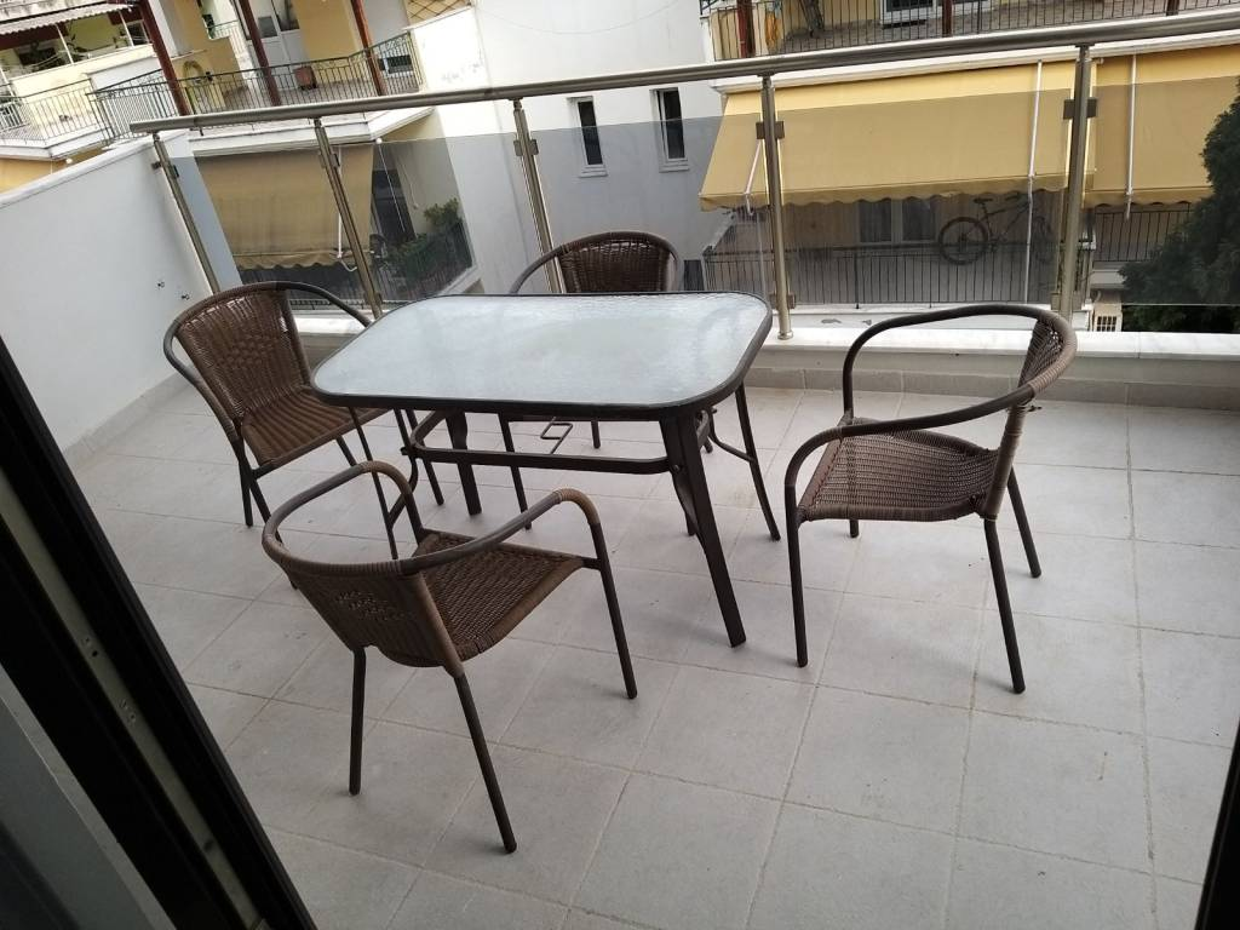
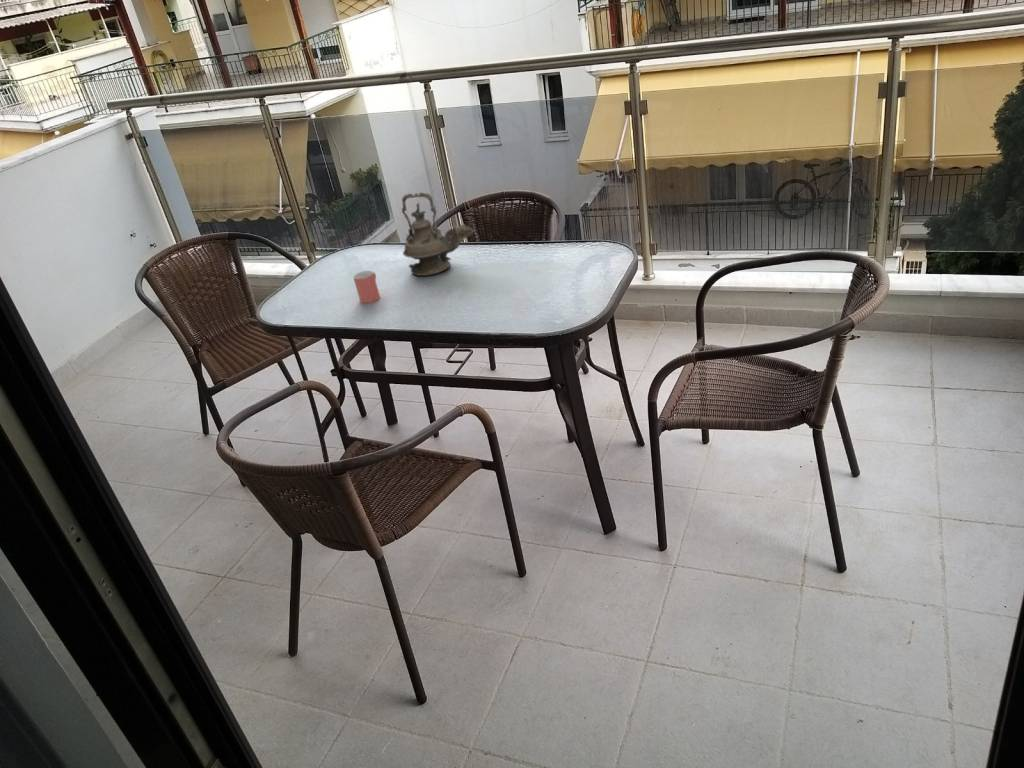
+ cup (368, 284)
+ teapot (436, 231)
